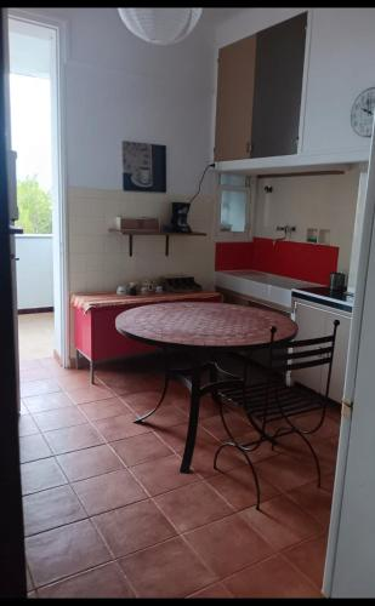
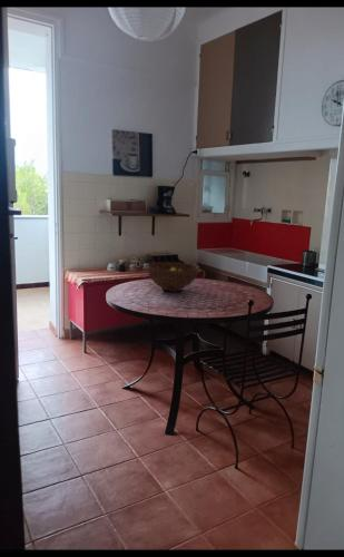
+ fruit bowl (171, 277)
